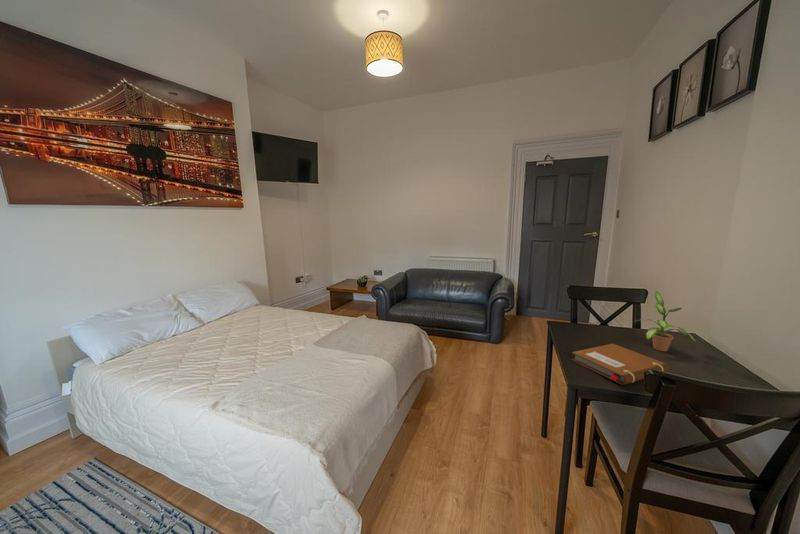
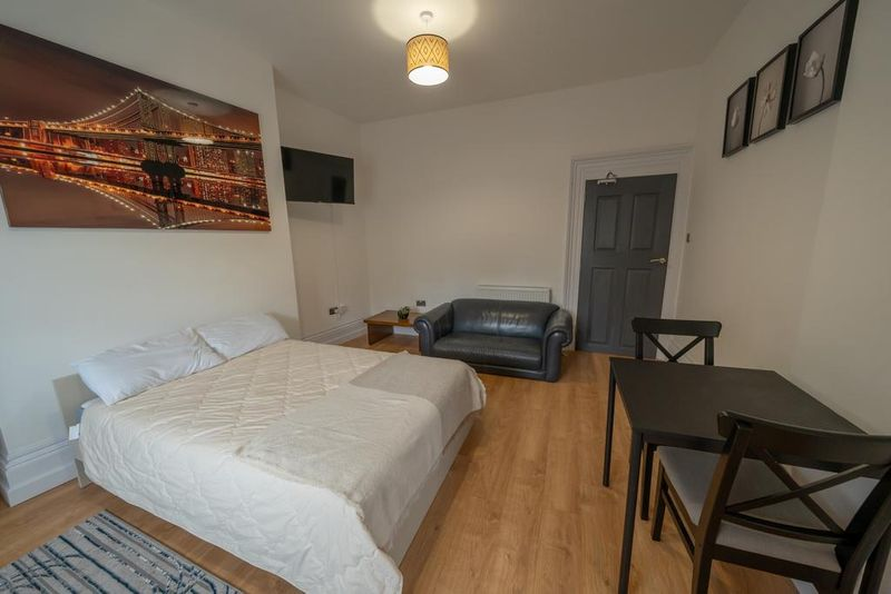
- notebook (617, 362)
- potted plant (665, 321)
